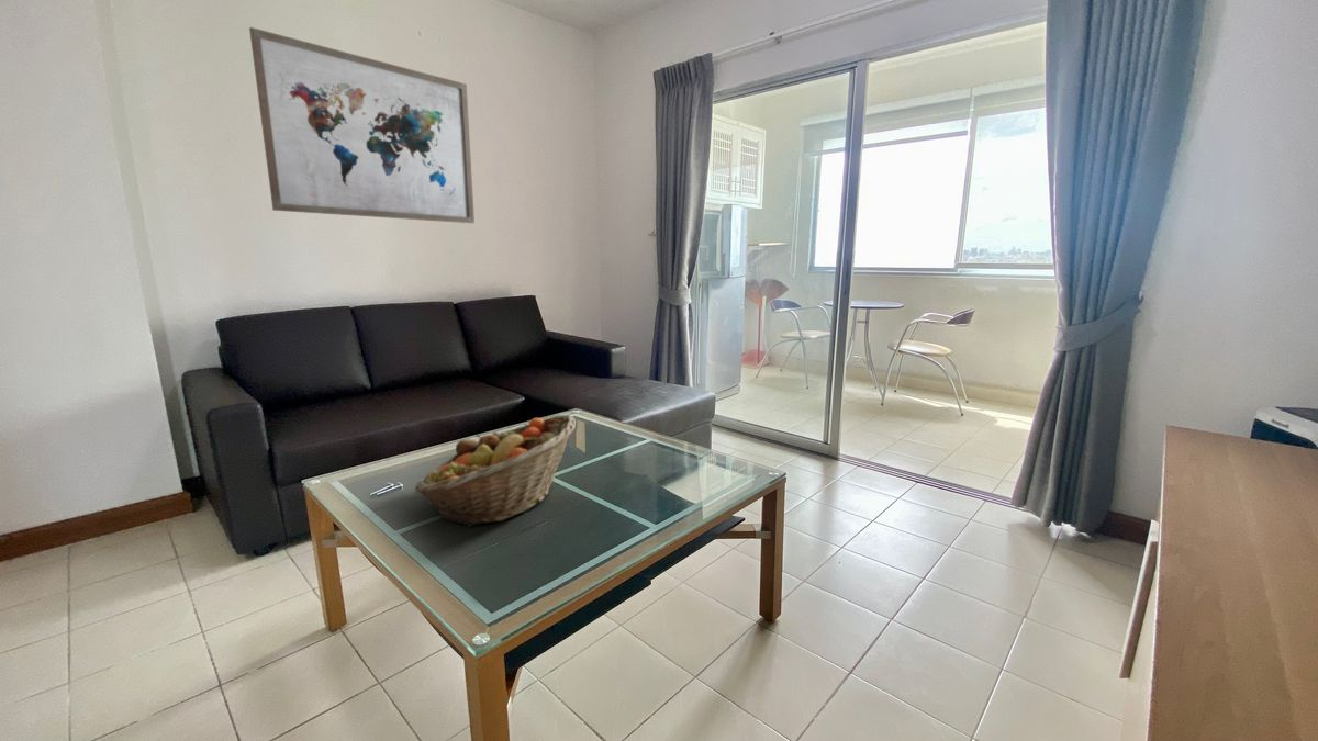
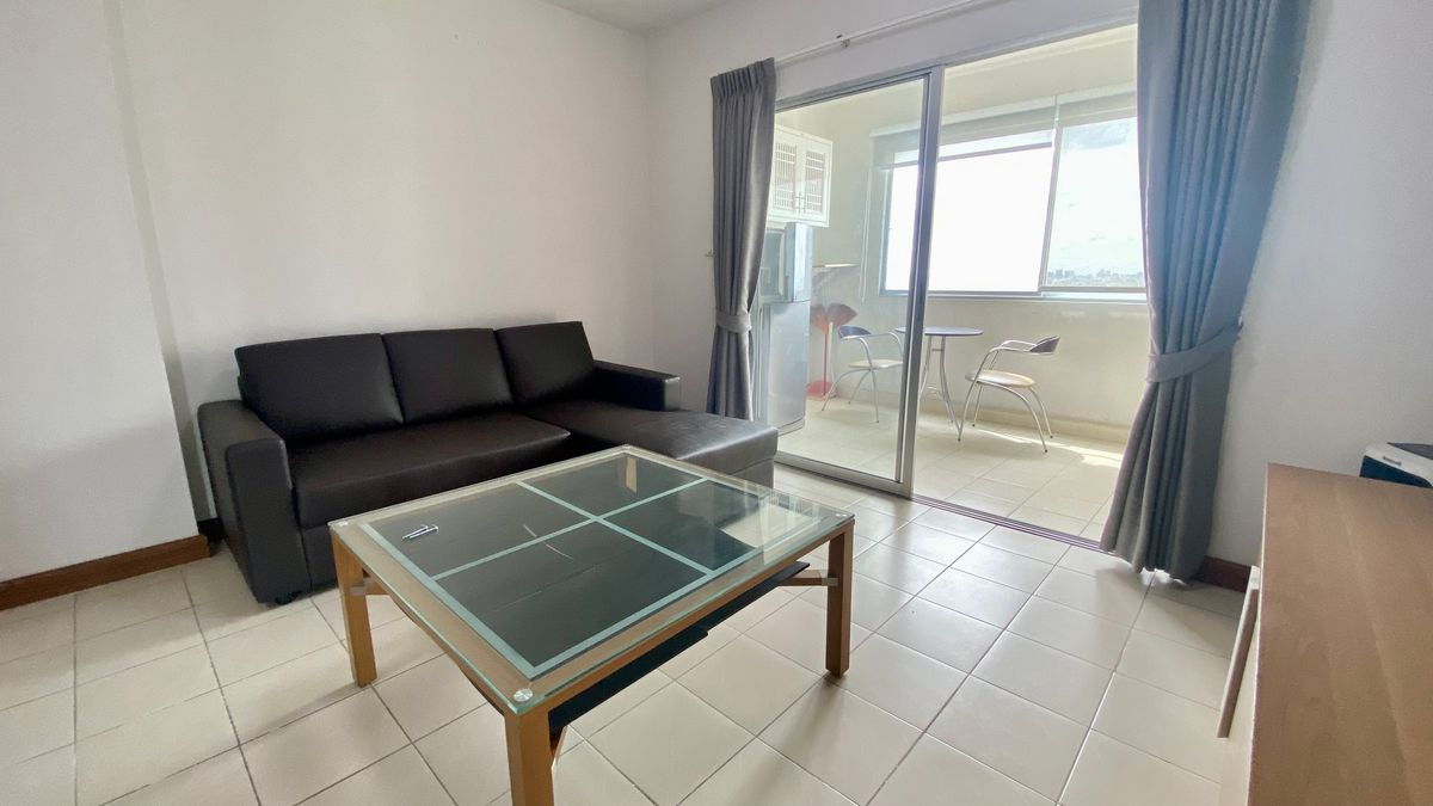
- fruit basket (502, 462)
- wall art (379, 141)
